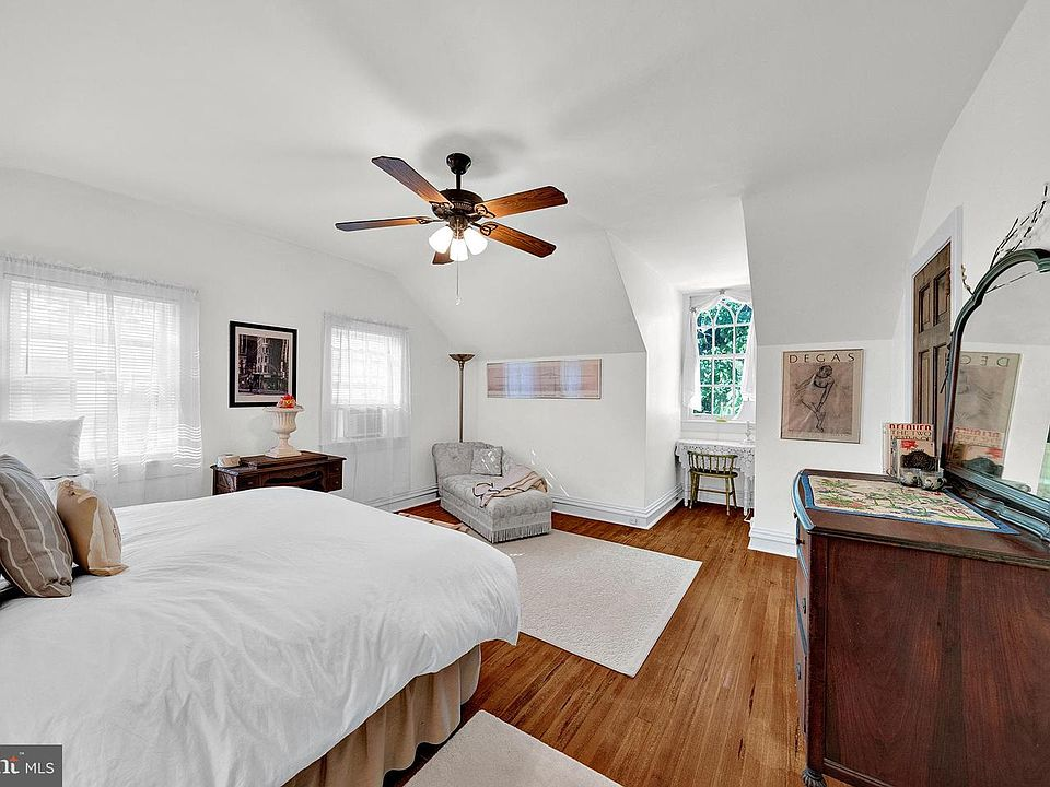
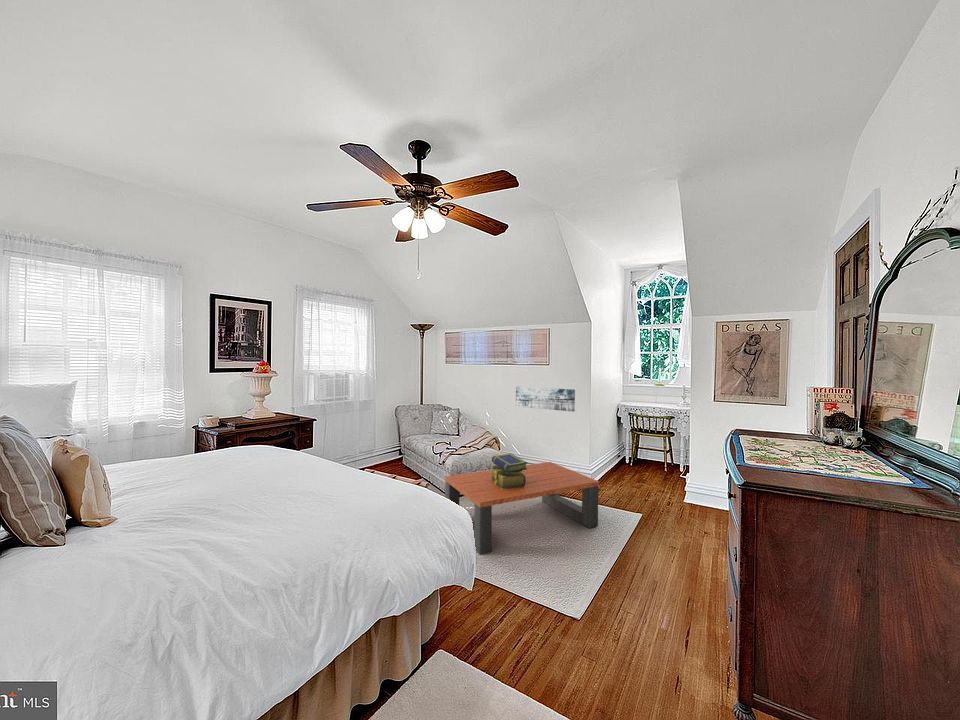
+ stack of books (509, 470)
+ wall art (544, 398)
+ coffee table (520, 499)
